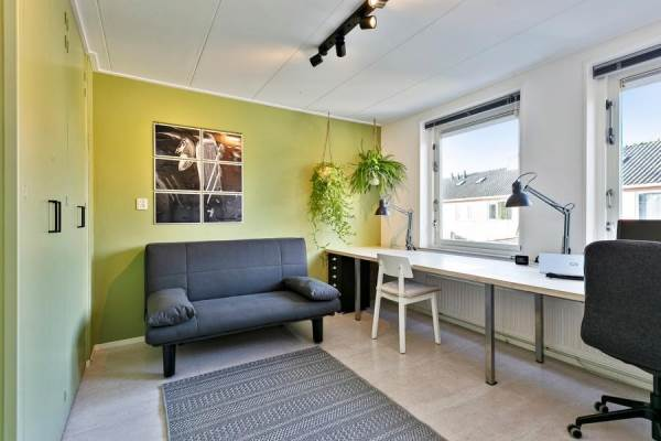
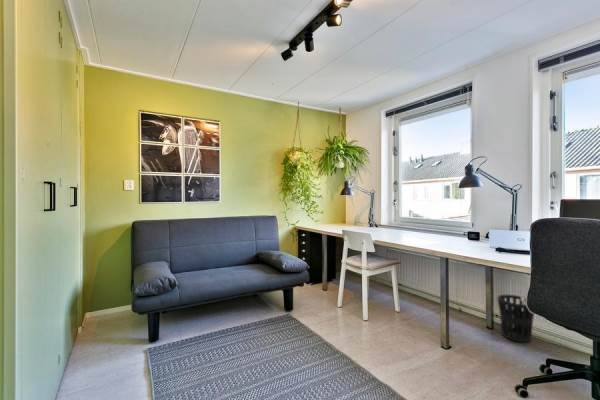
+ wastebasket (516, 317)
